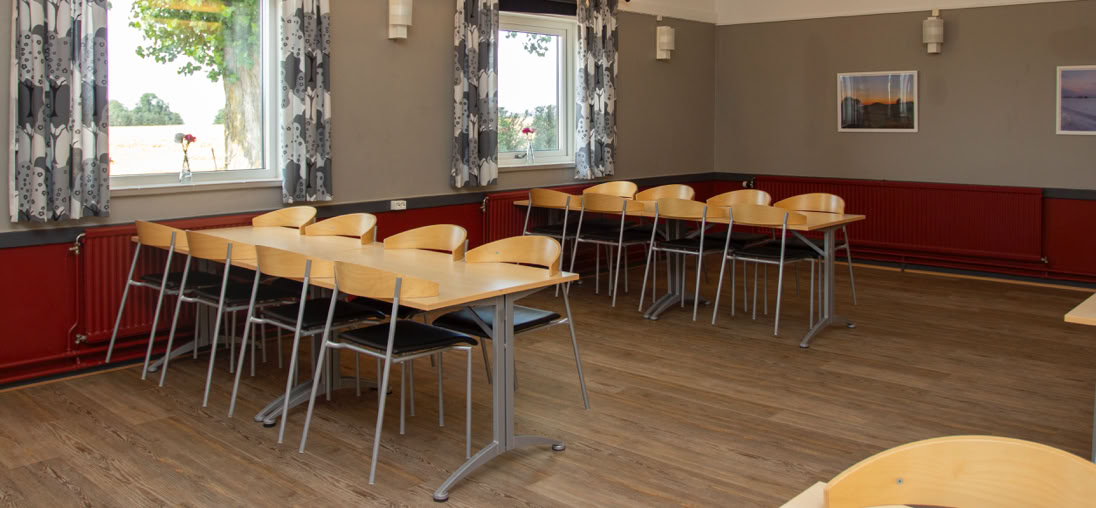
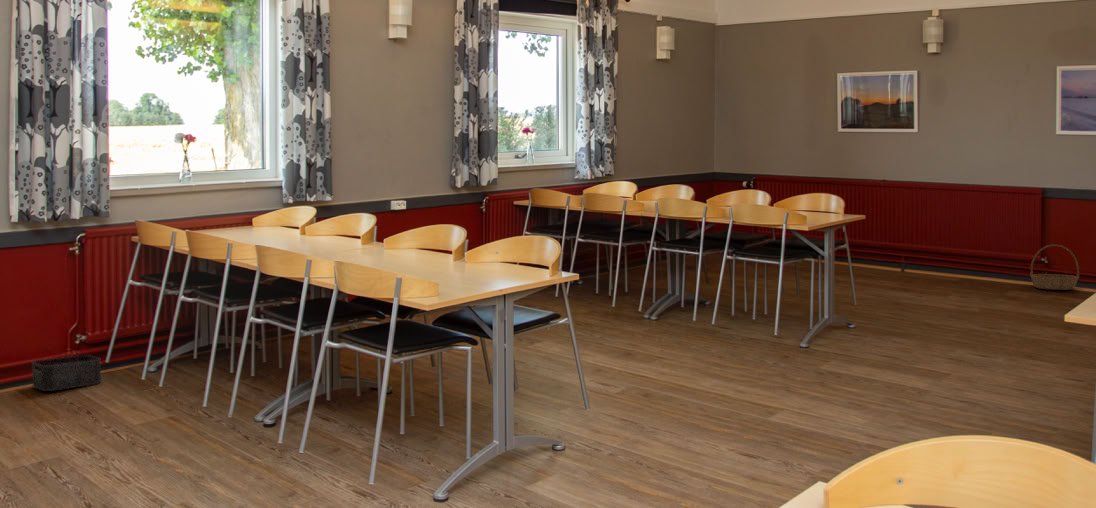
+ storage bin (66, 372)
+ basket (1054, 274)
